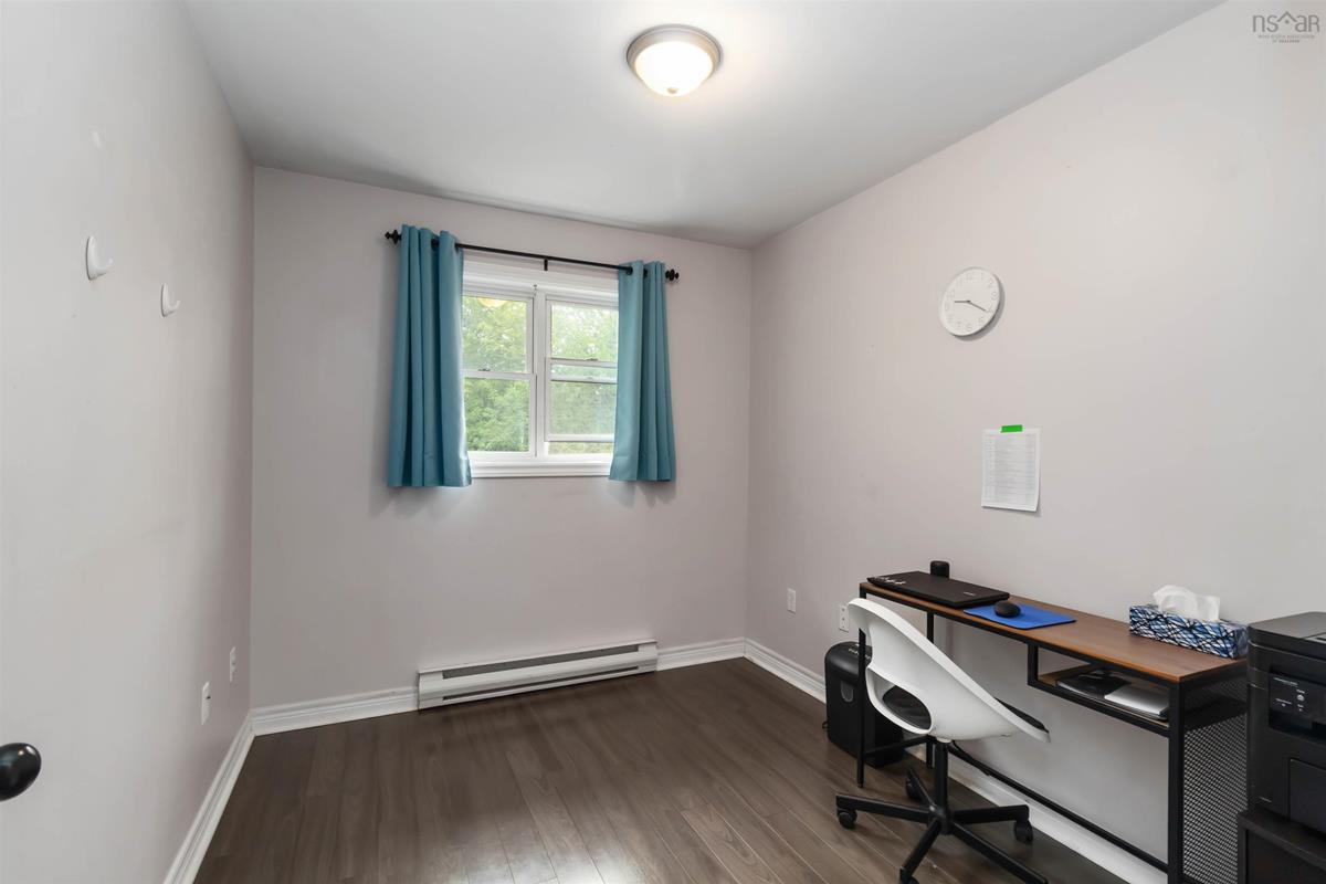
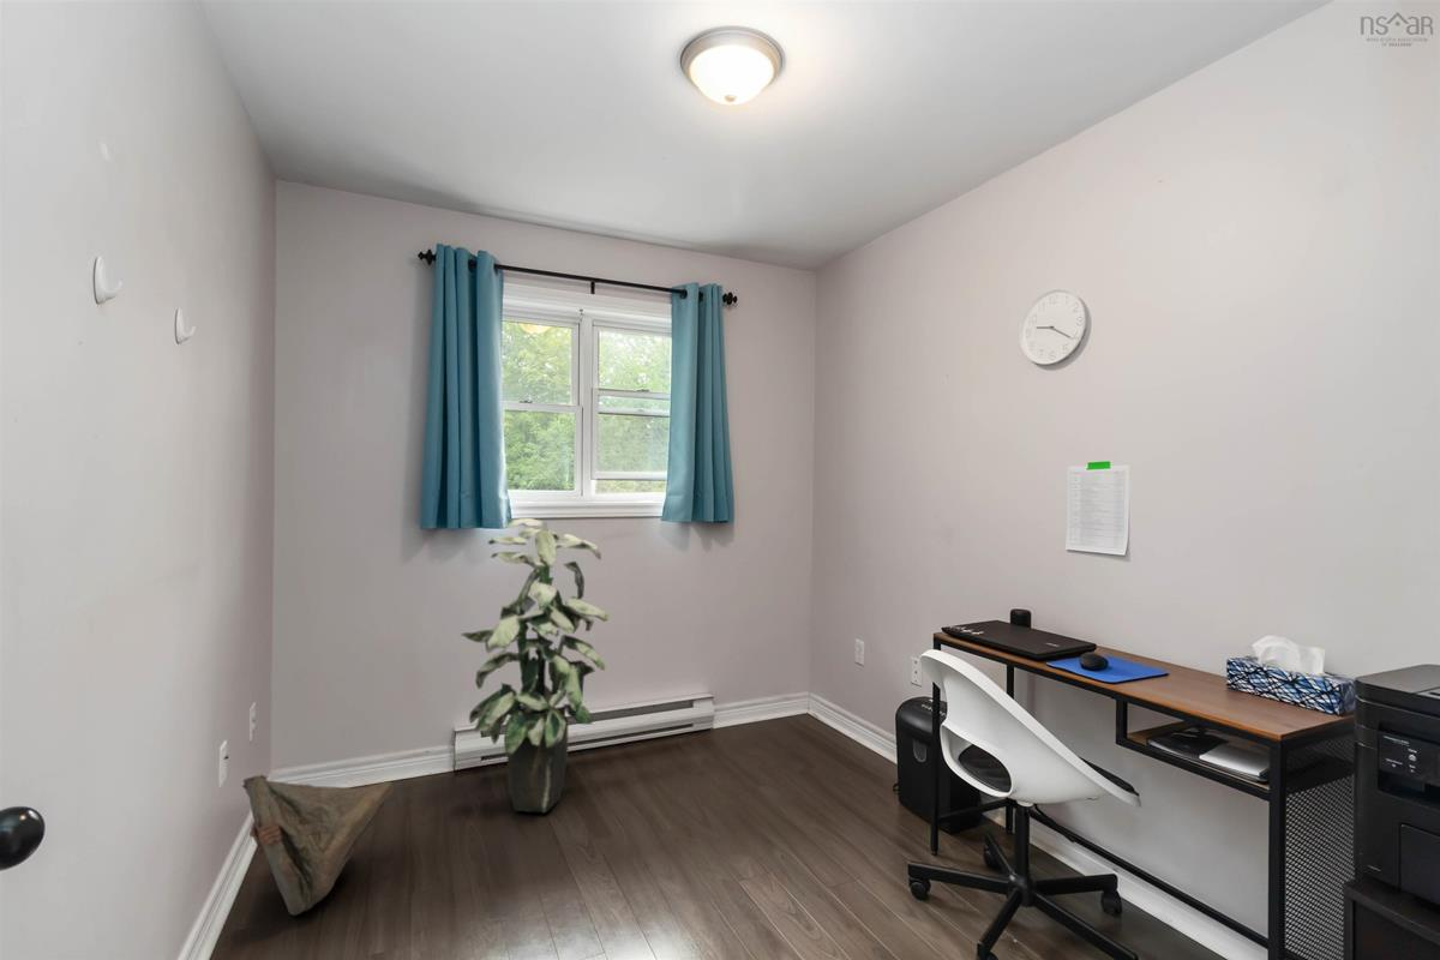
+ bag (317, 832)
+ indoor plant (534, 659)
